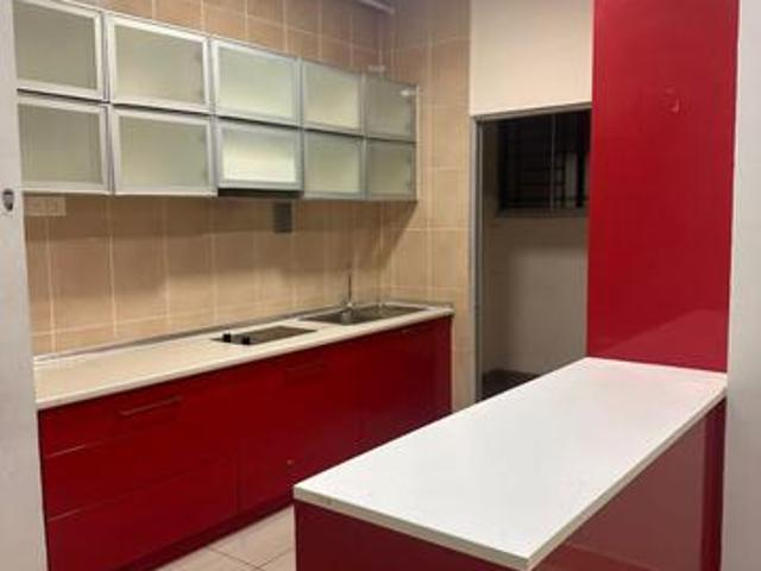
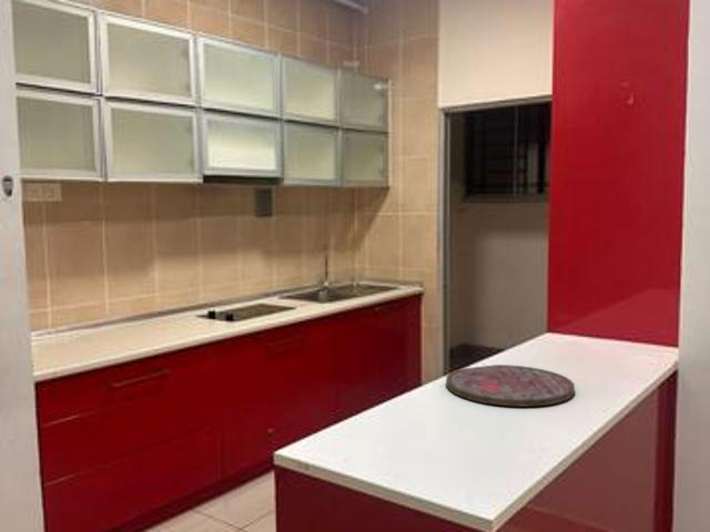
+ cutting board (508, 383)
